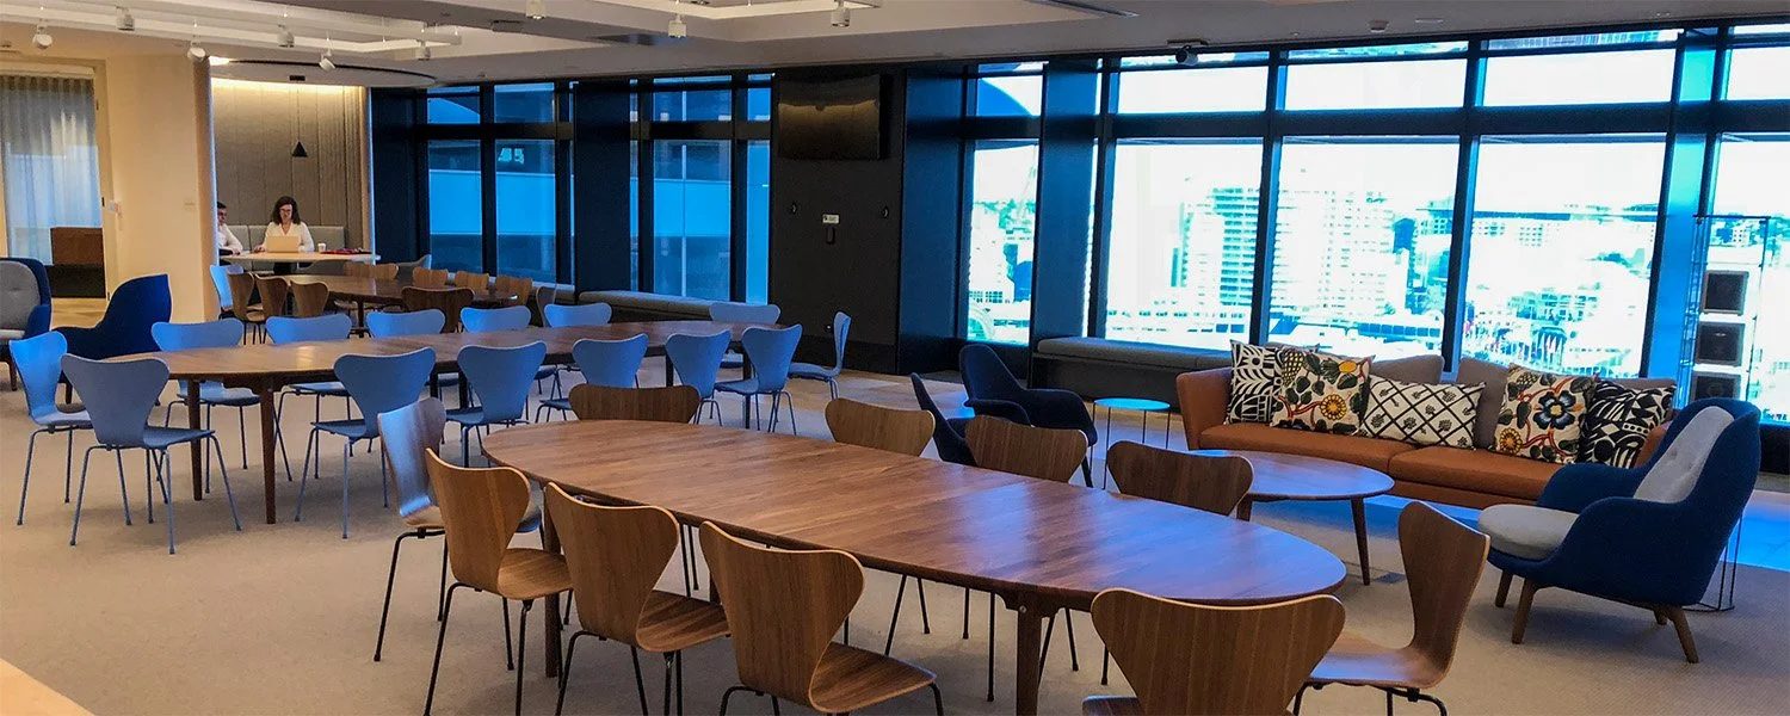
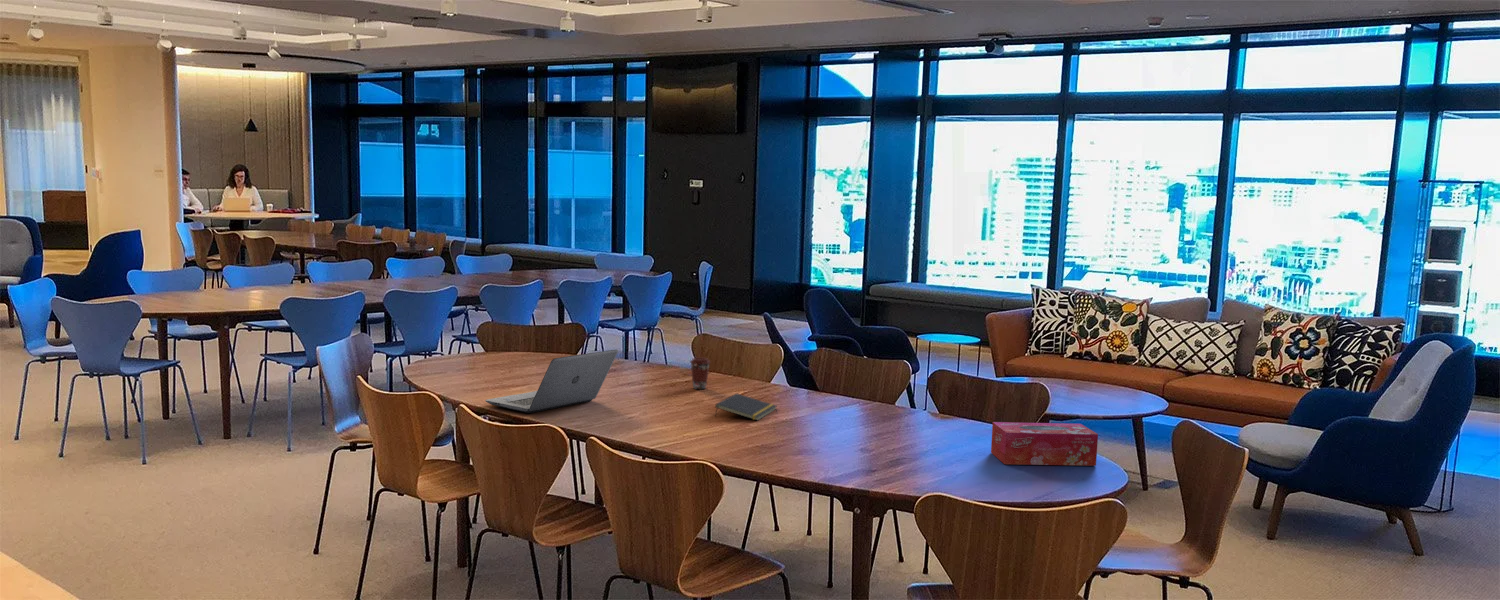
+ tissue box (1043, 443)
+ notepad (746, 406)
+ coffee cup (699, 373)
+ laptop (551, 376)
